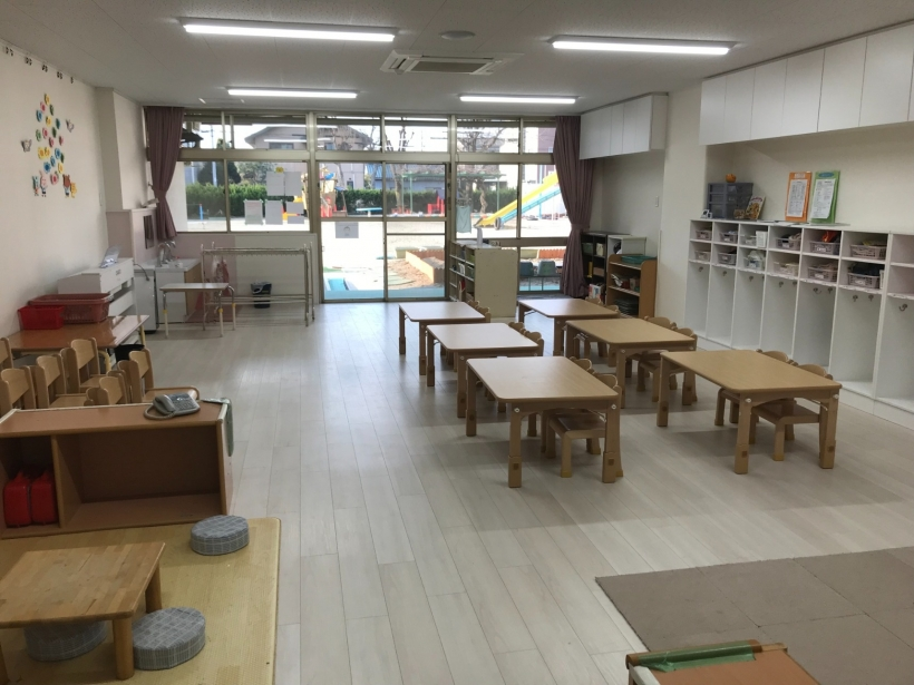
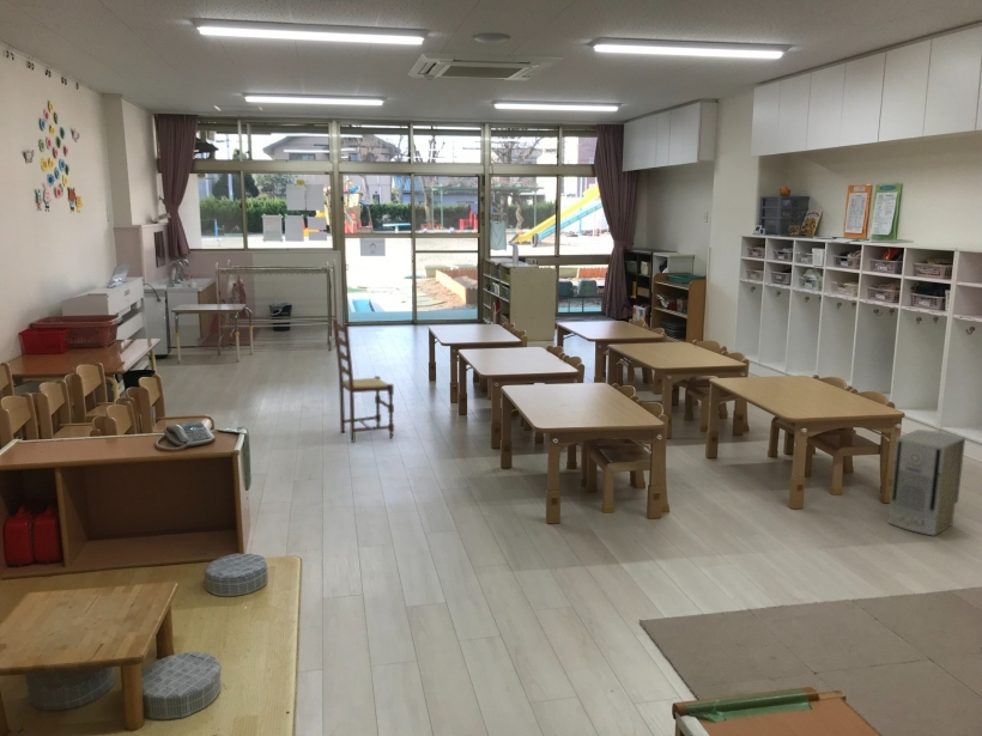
+ dining chair (364, 378)
+ air purifier (926, 480)
